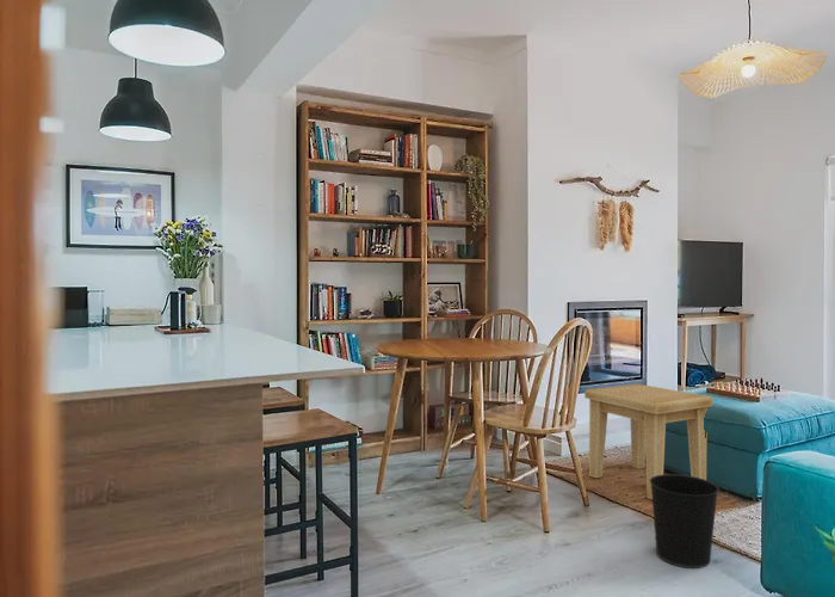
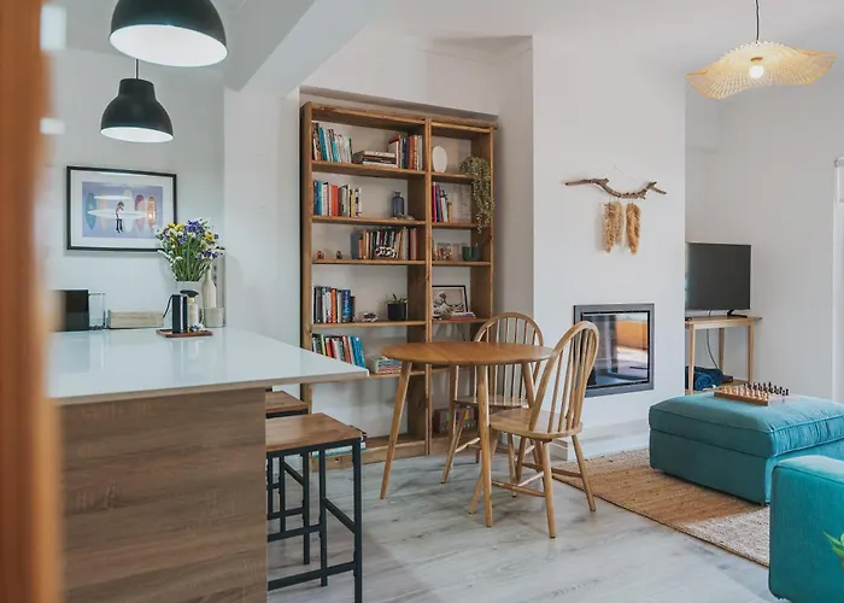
- wastebasket (682, 521)
- side table (645, 437)
